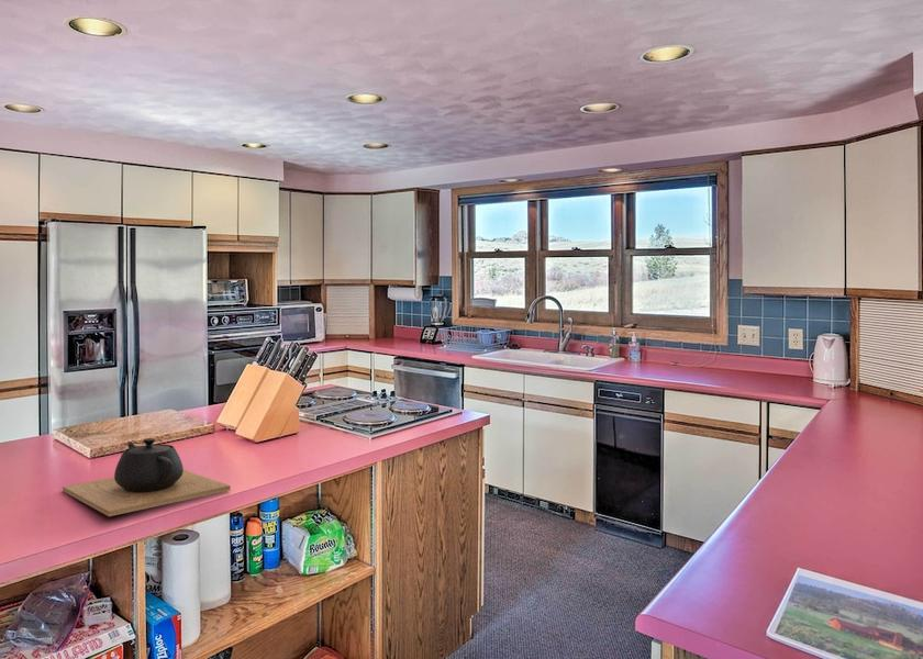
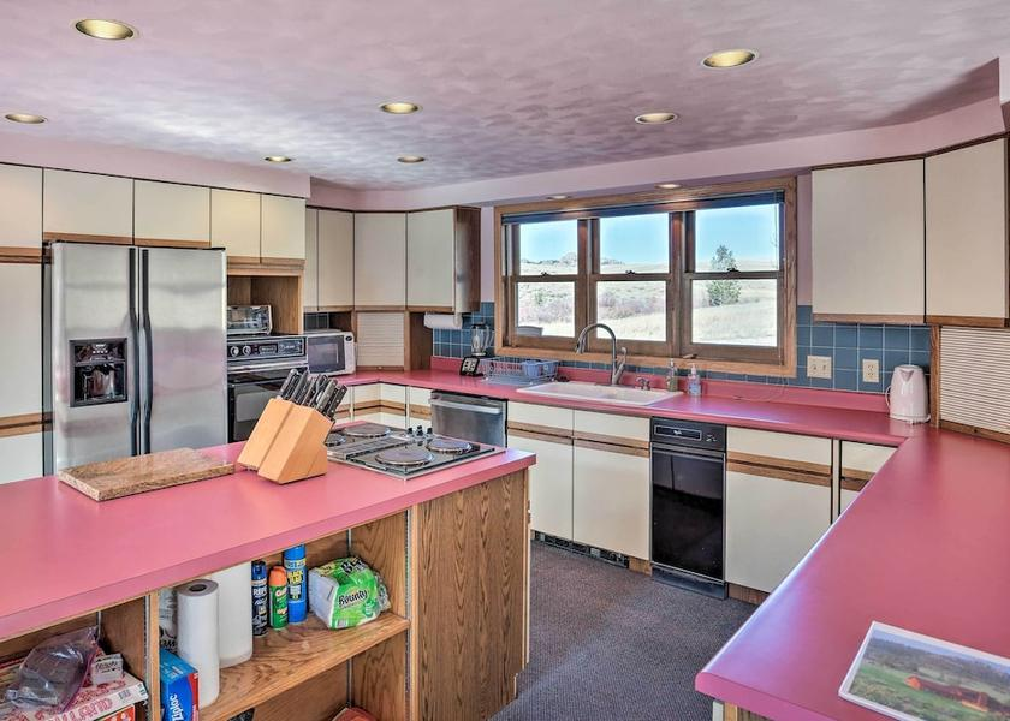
- teapot (146, 463)
